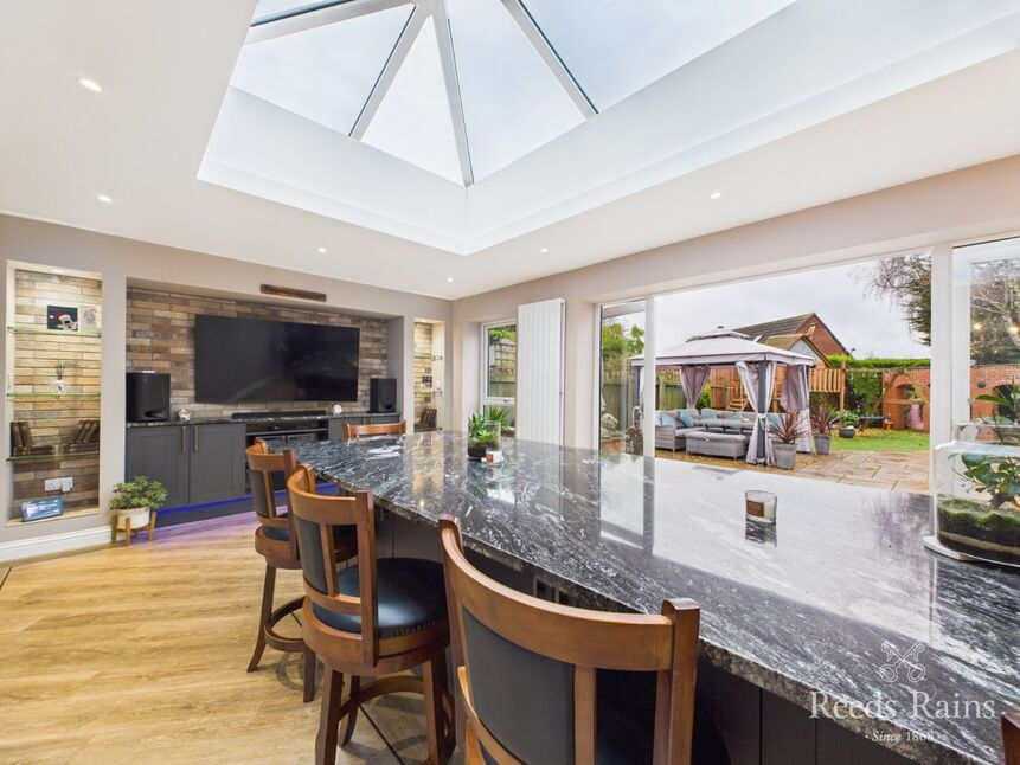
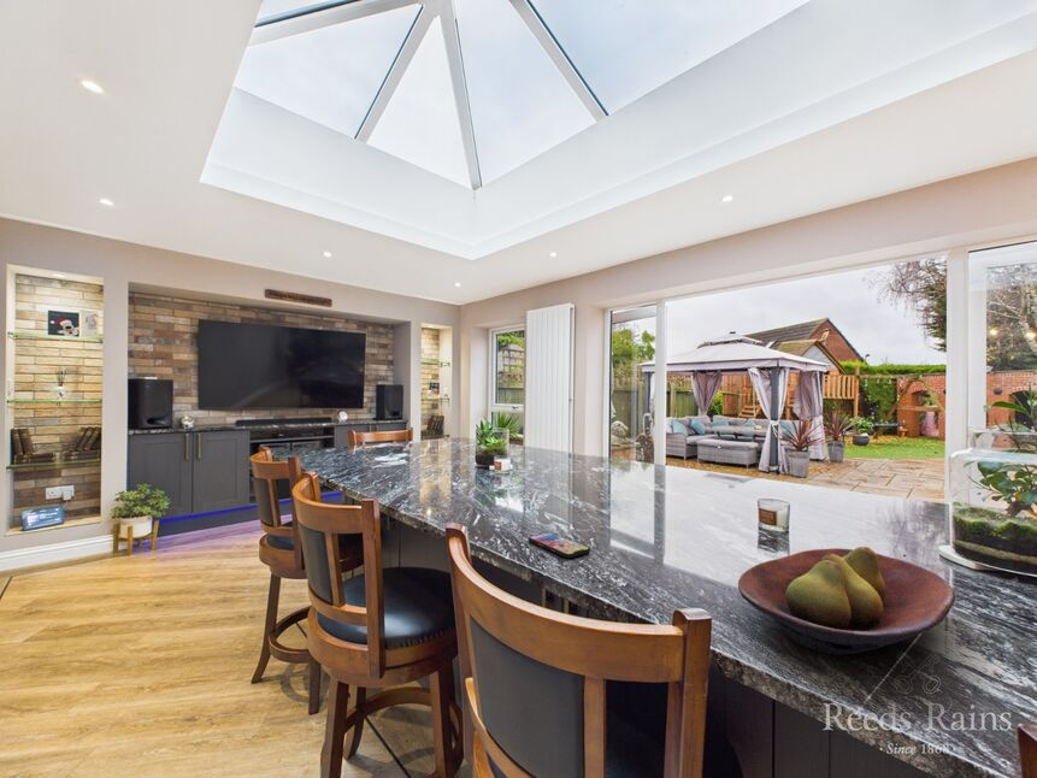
+ fruit bowl (843, 585)
+ smartphone (558, 543)
